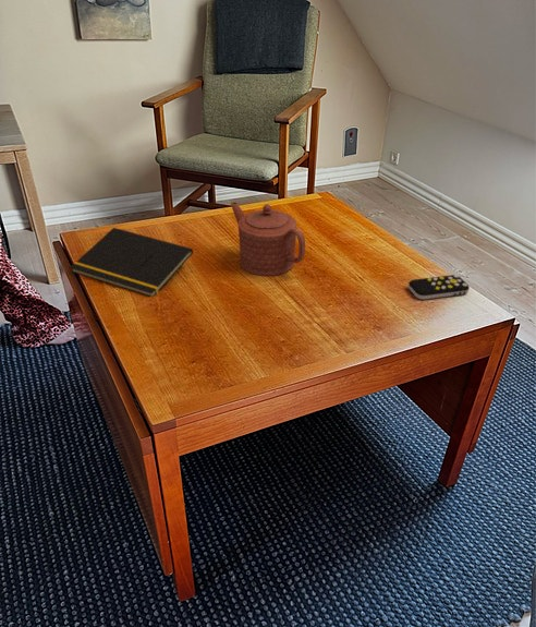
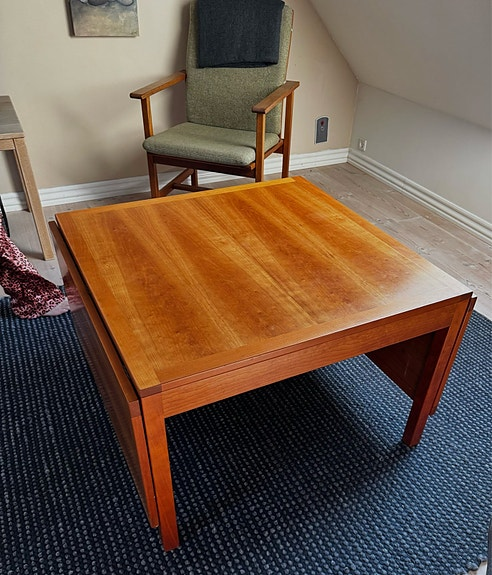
- notepad (132, 260)
- teapot (267, 233)
- remote control (438, 286)
